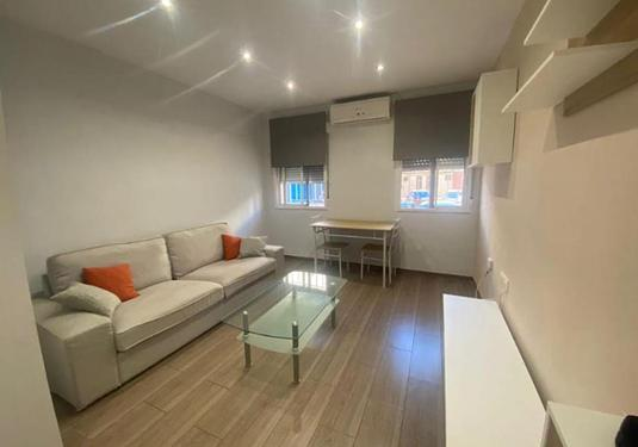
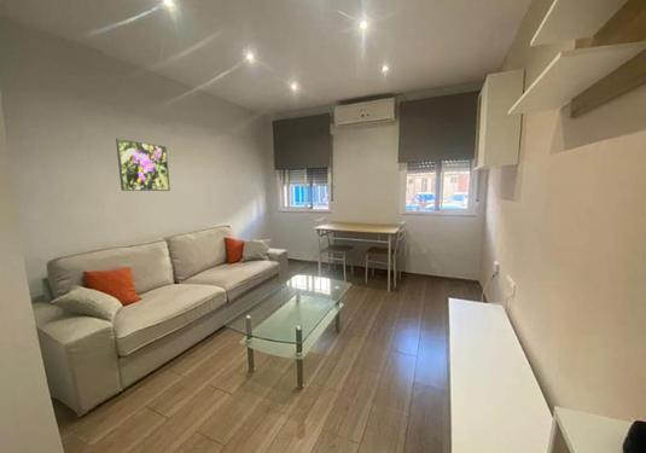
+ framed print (145, 167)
